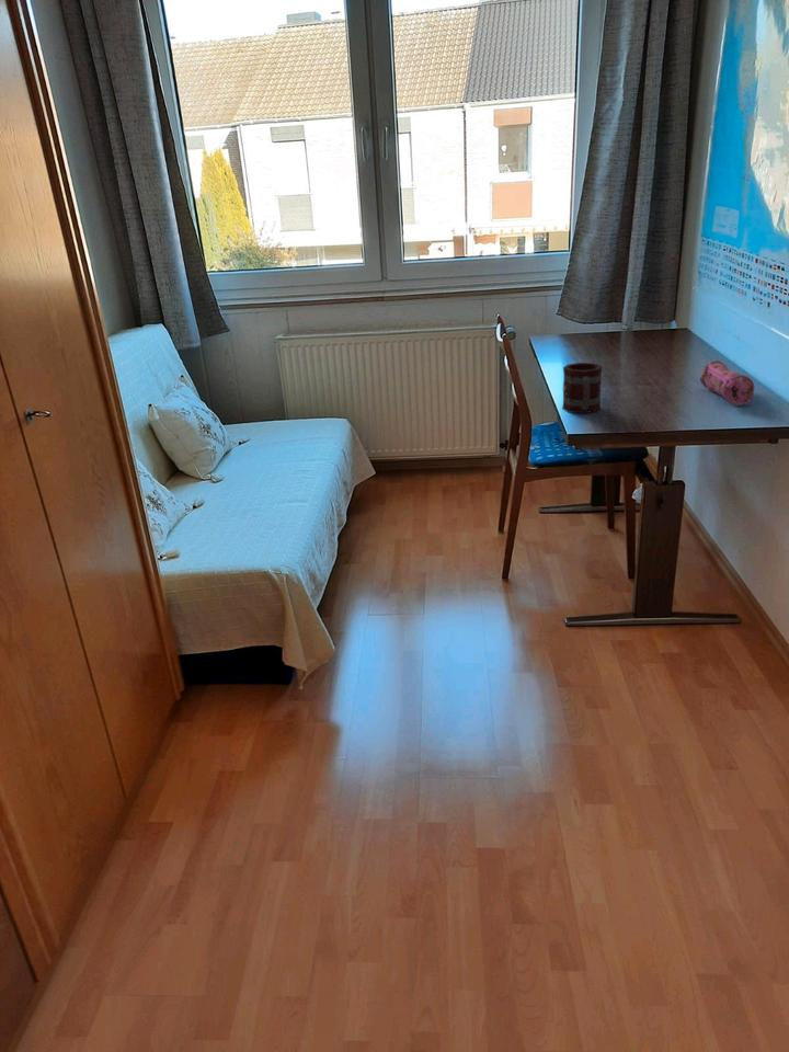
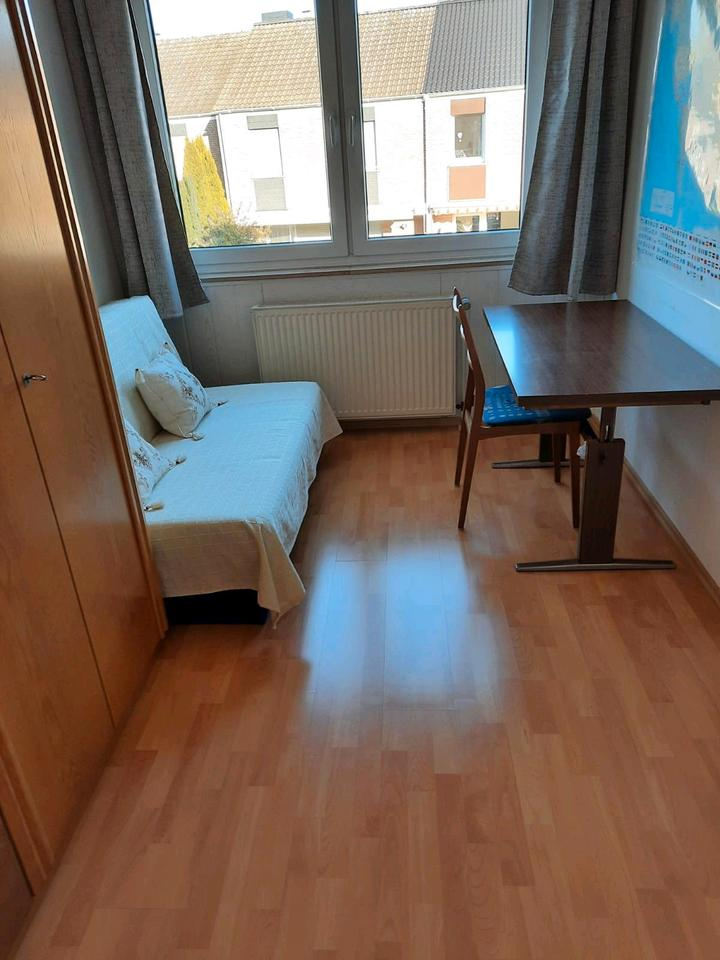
- mug (583, 389)
- pencil case (727, 382)
